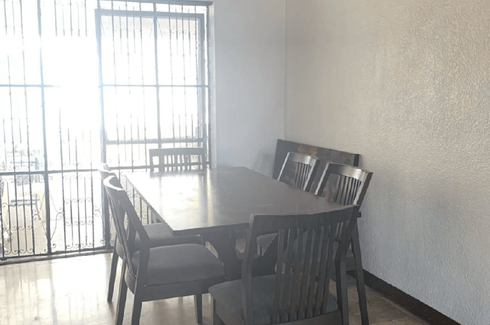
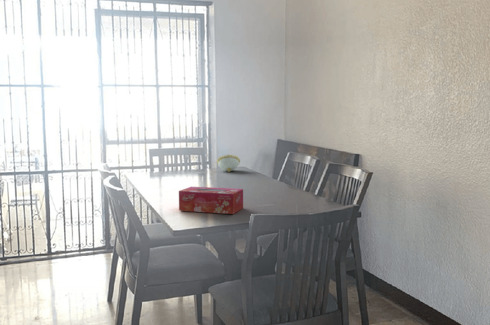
+ decorative bowl (228, 162)
+ tissue box (211, 199)
